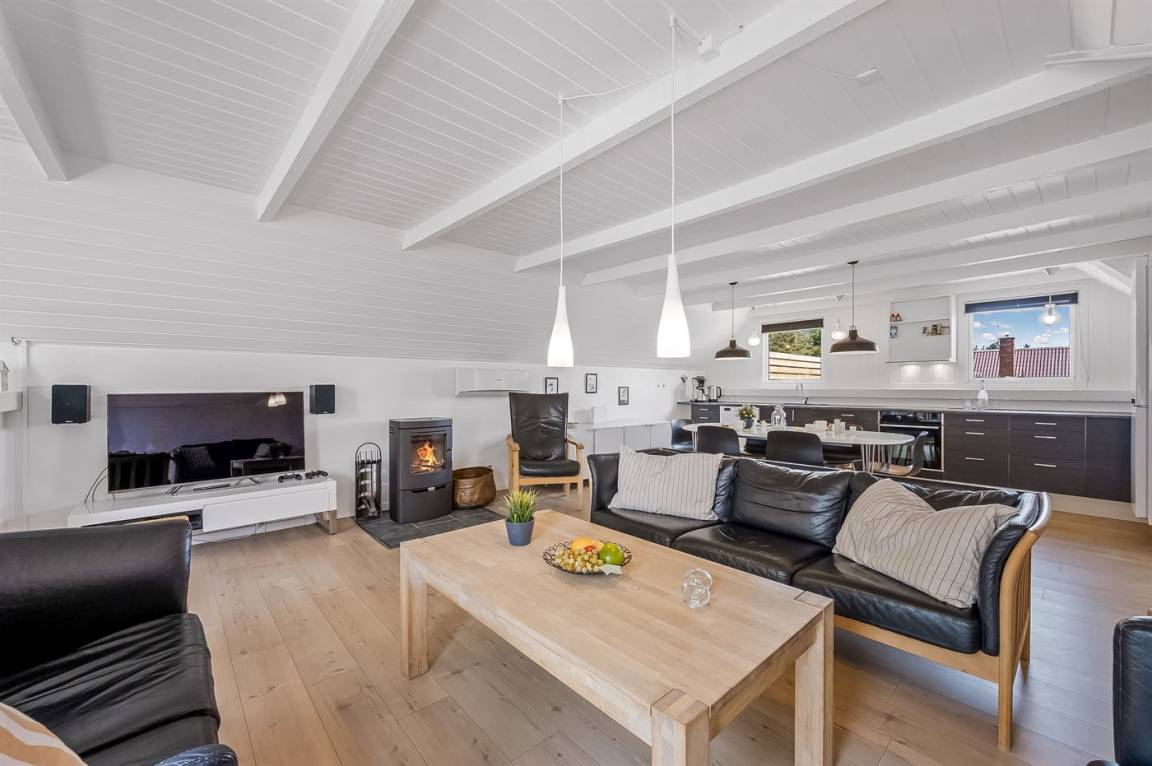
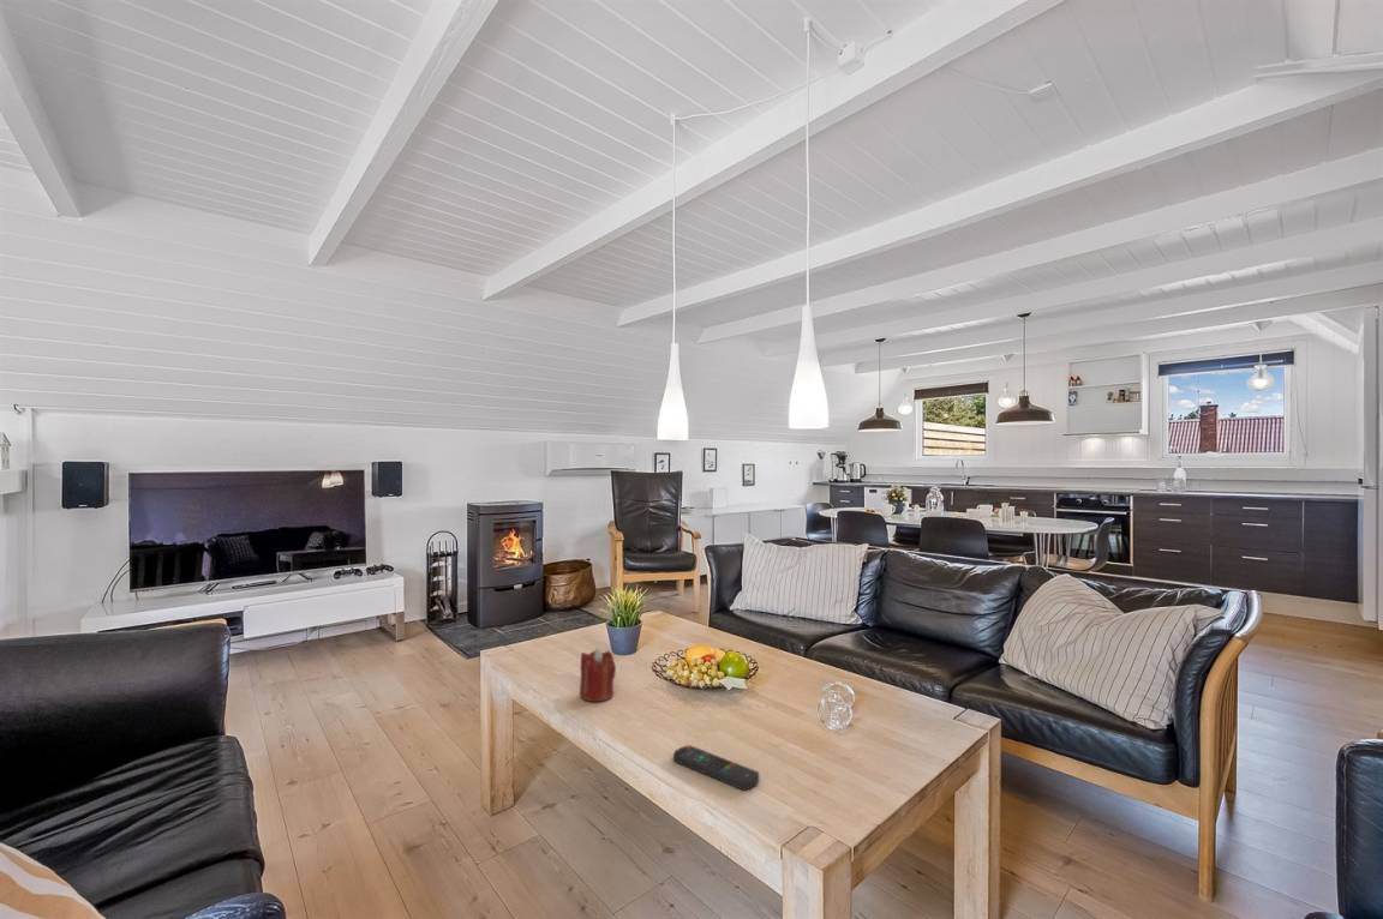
+ candle (597, 671)
+ remote control (714, 765)
